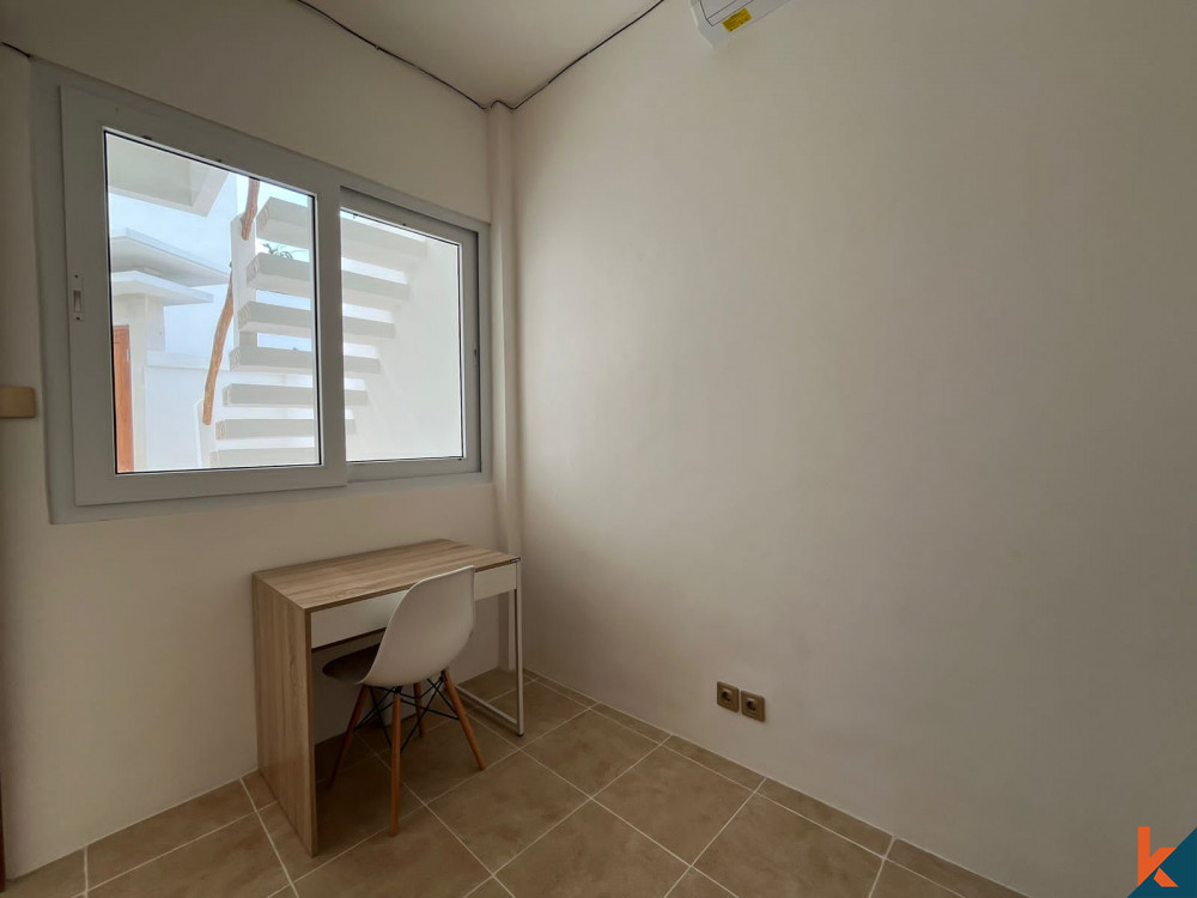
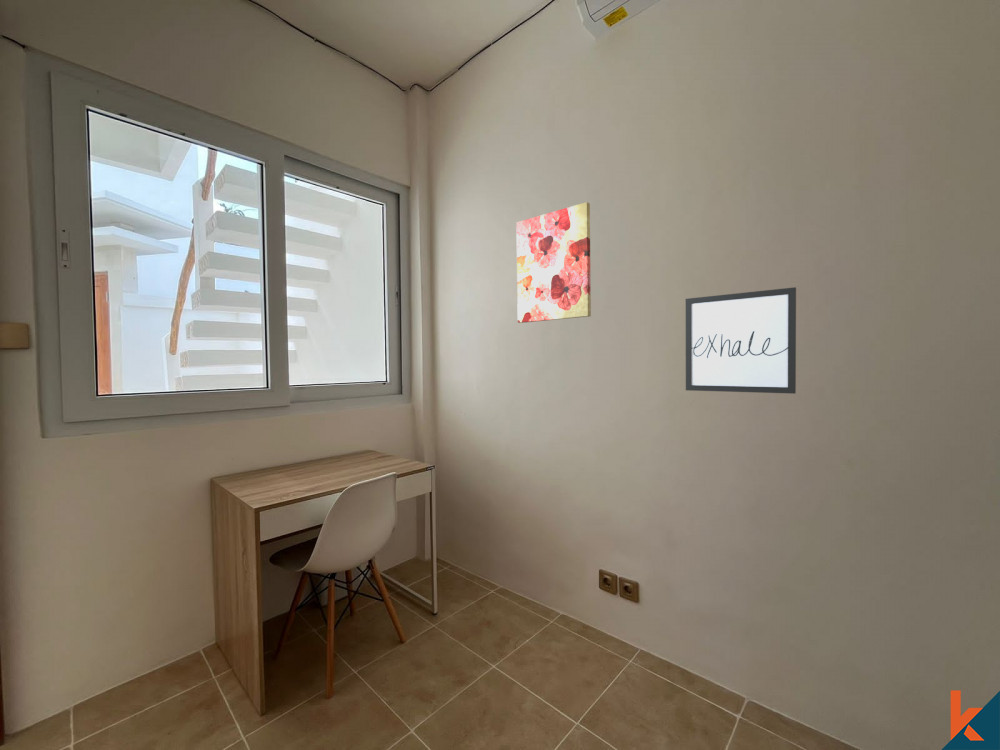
+ wall art (551, 266)
+ wall art (736, 342)
